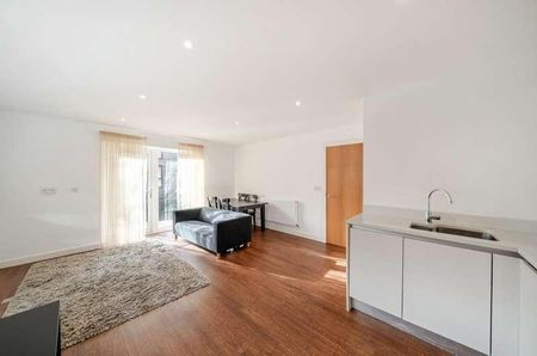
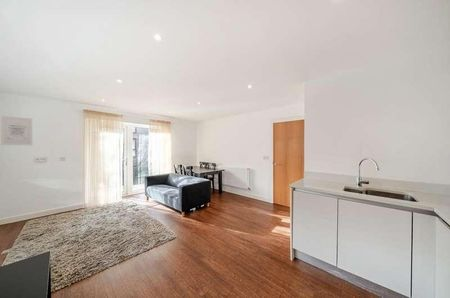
+ wall art (17, 131)
